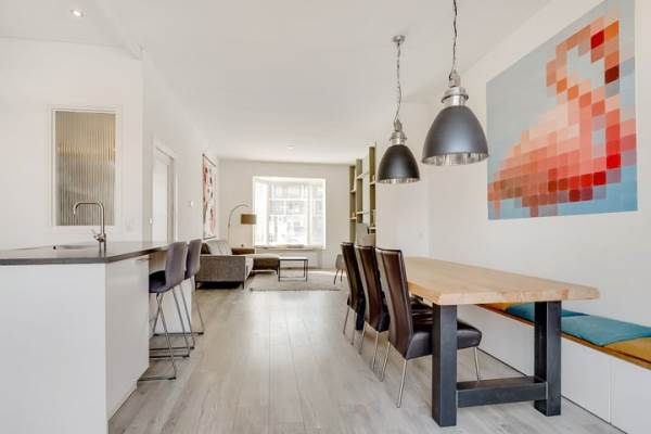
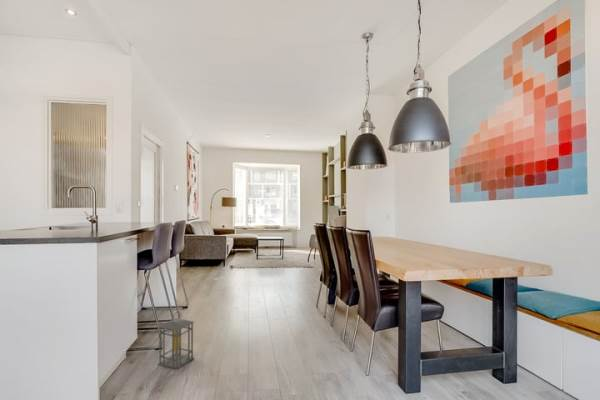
+ lantern (176, 336)
